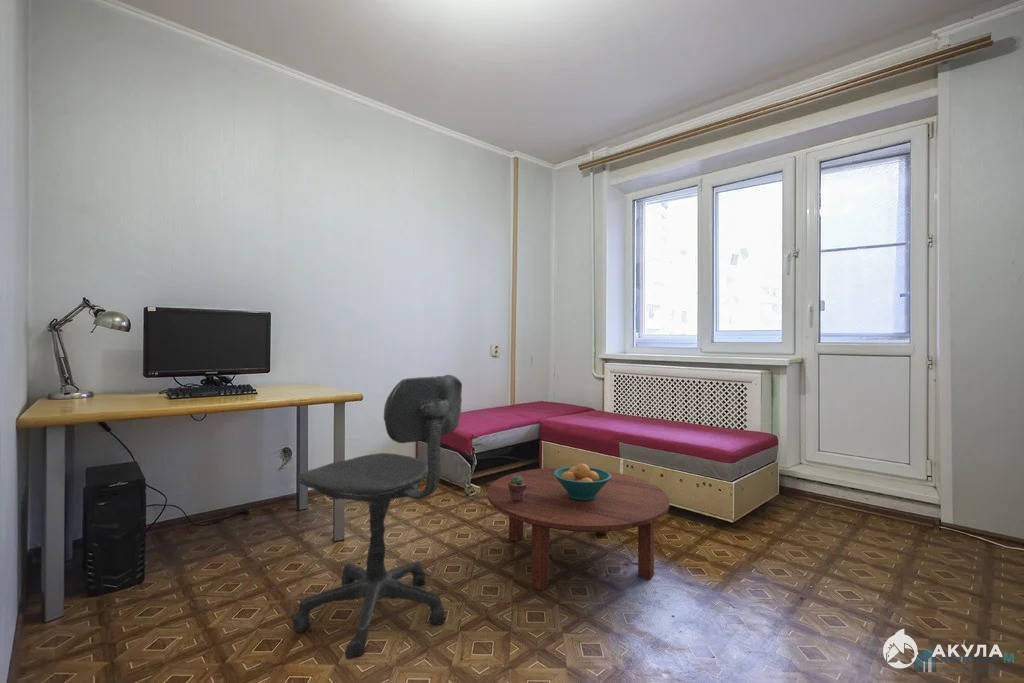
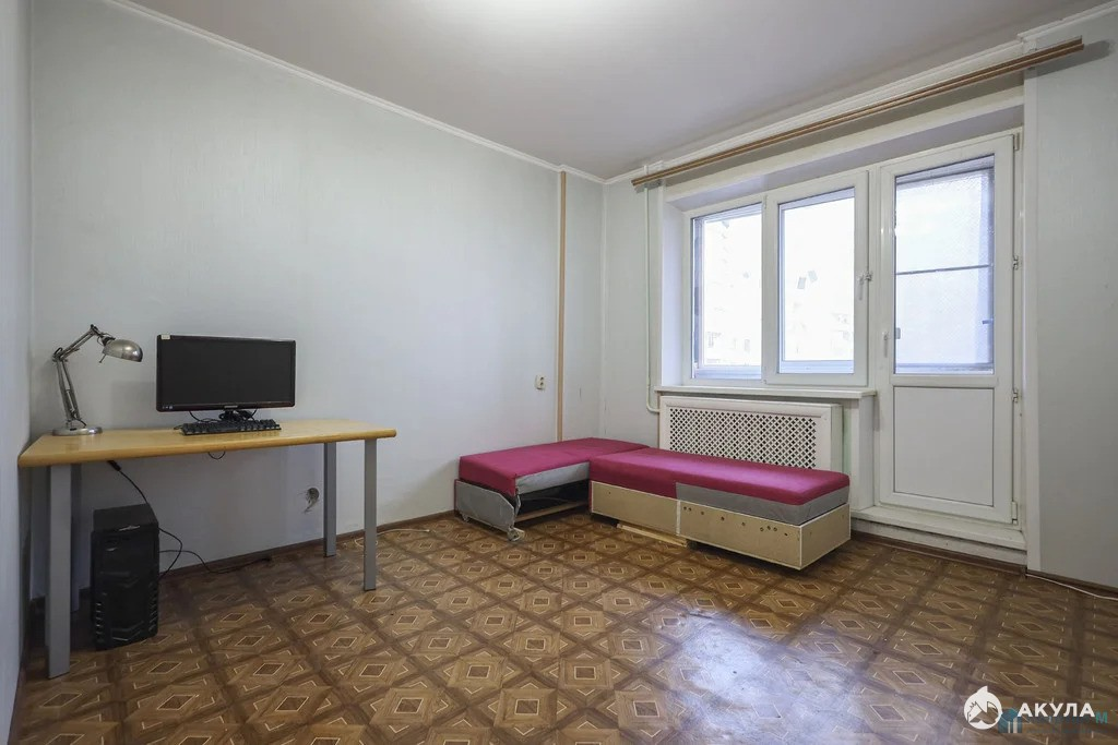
- potted succulent (517, 487)
- coffee table (575, 523)
- fruit bowl (582, 479)
- office chair (380, 491)
